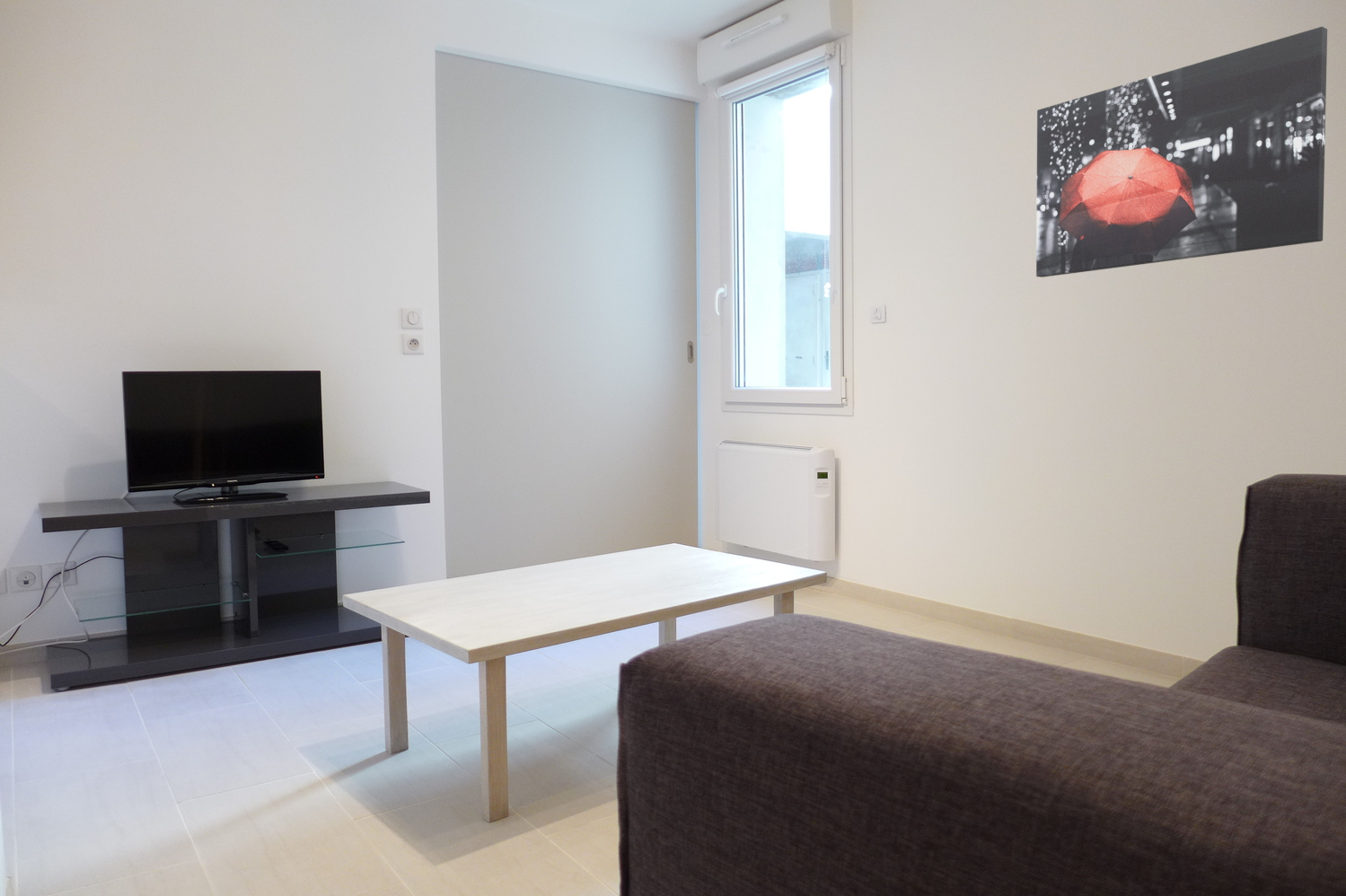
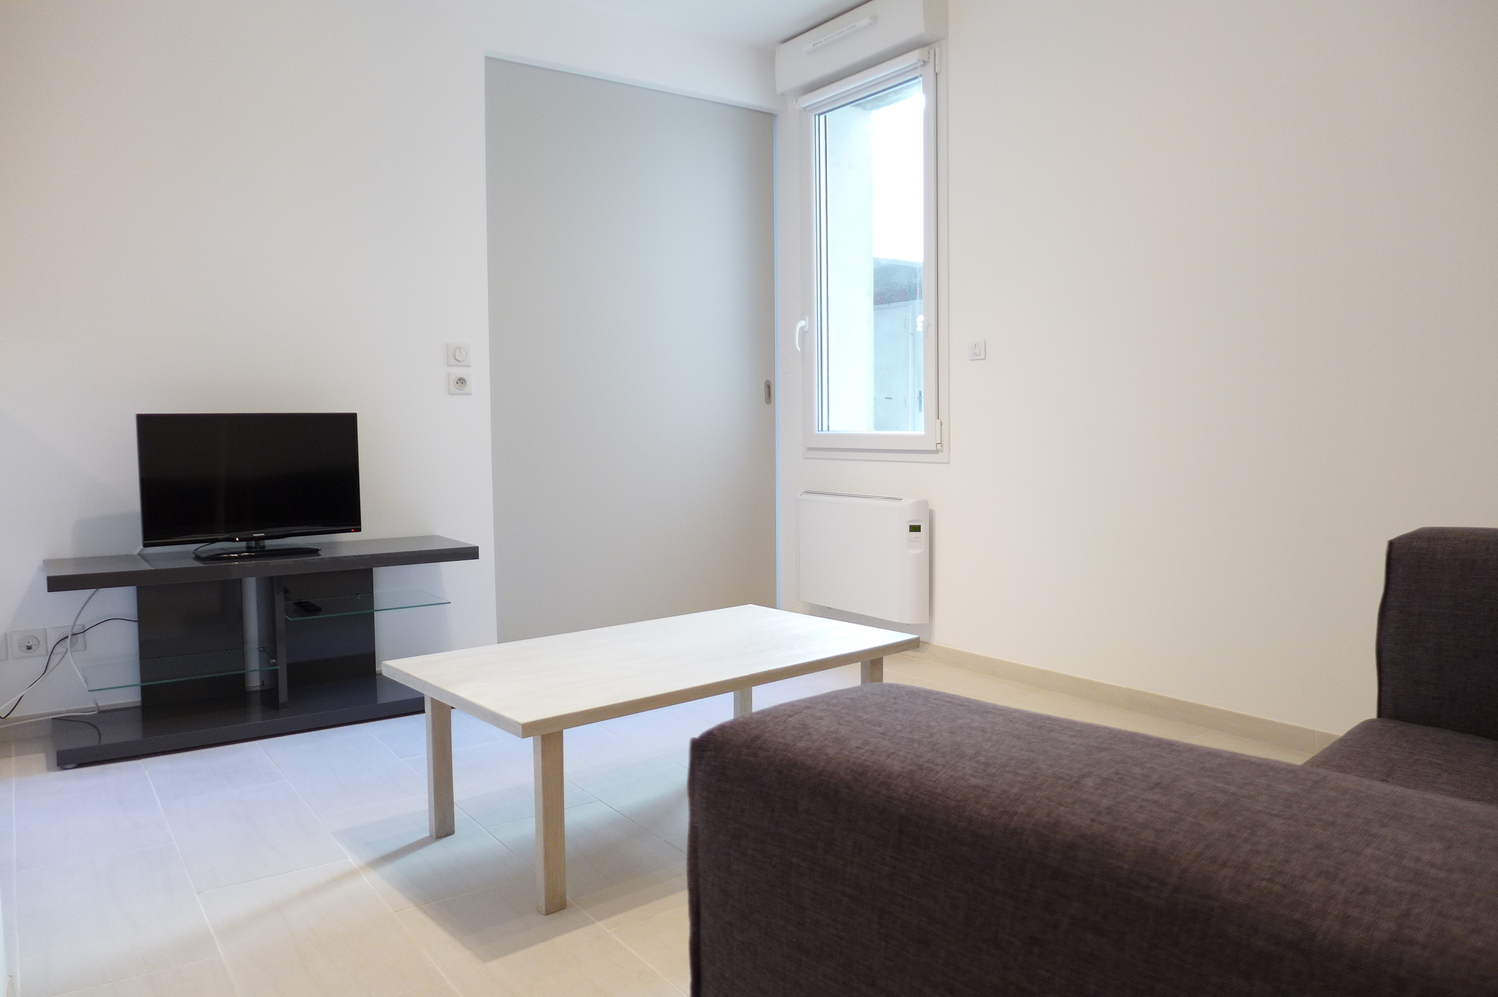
- wall art (1164, 168)
